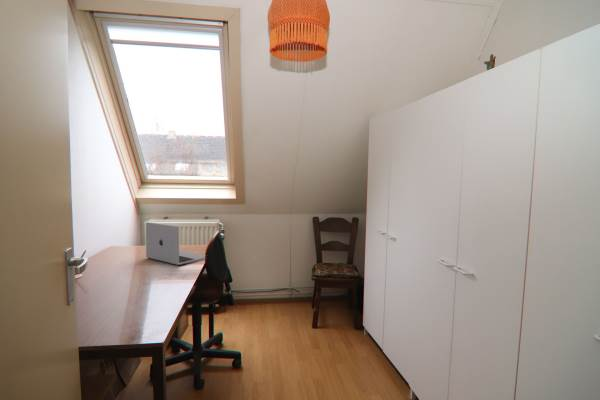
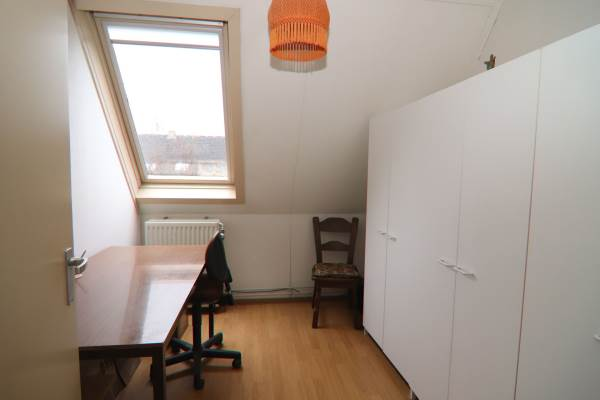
- laptop (177, 240)
